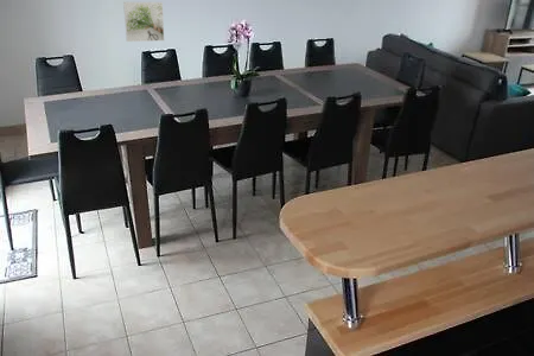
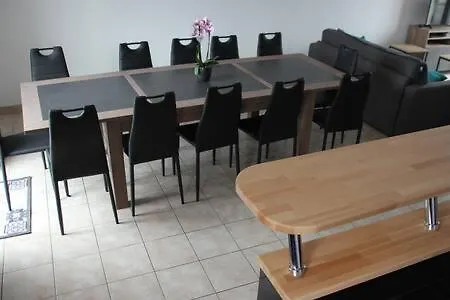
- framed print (144, 21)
